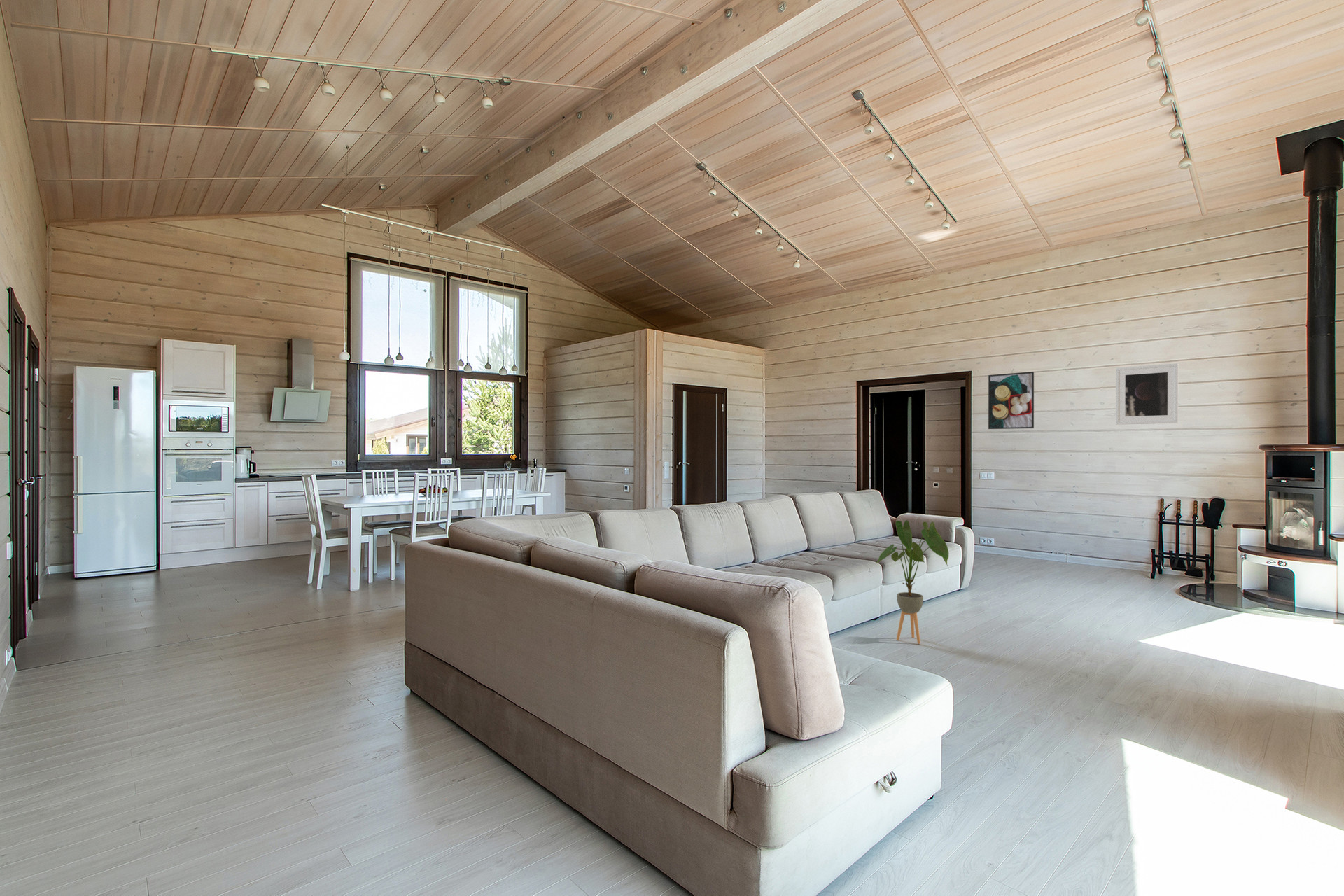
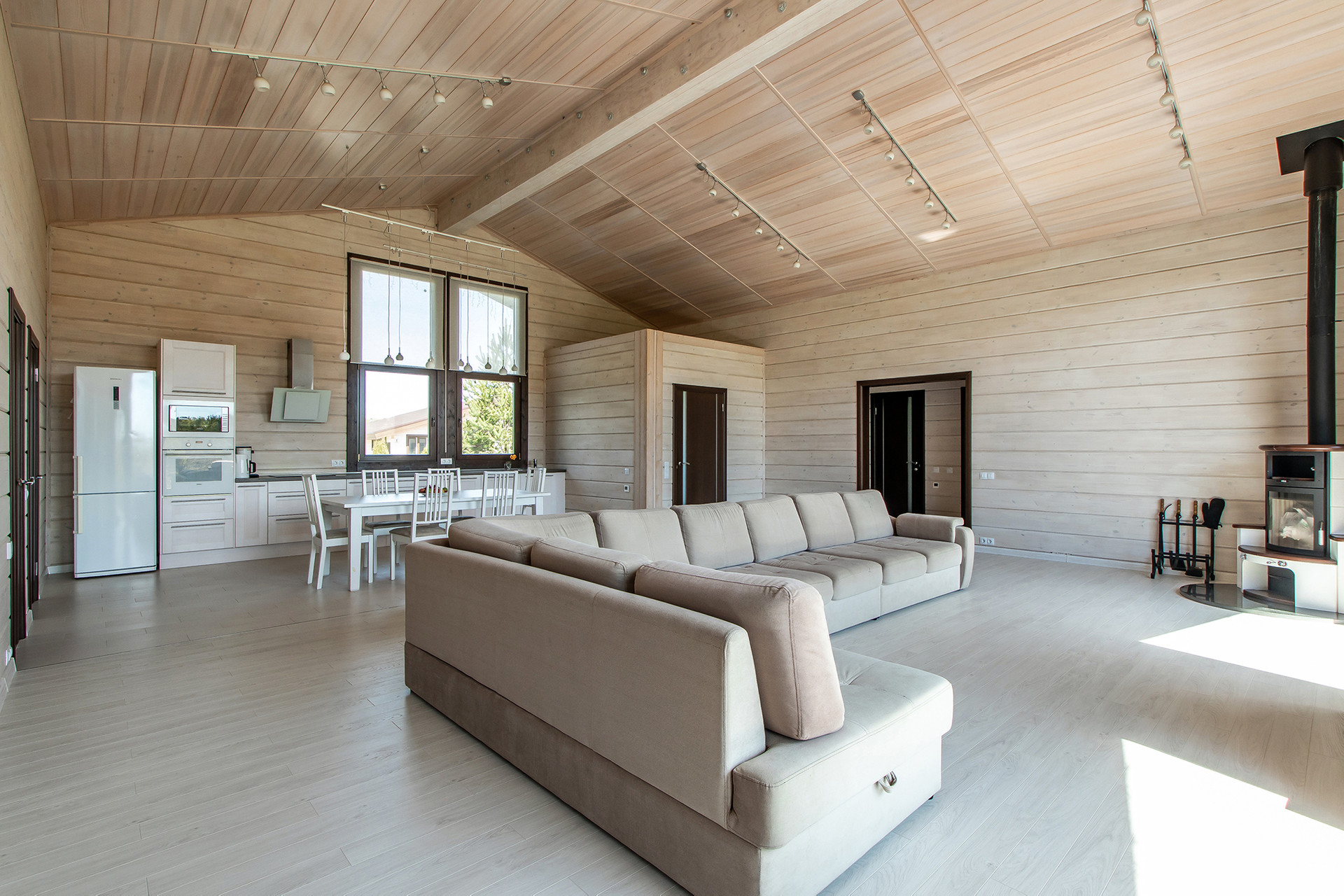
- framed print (1010, 401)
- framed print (1146, 395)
- house plant (915, 580)
